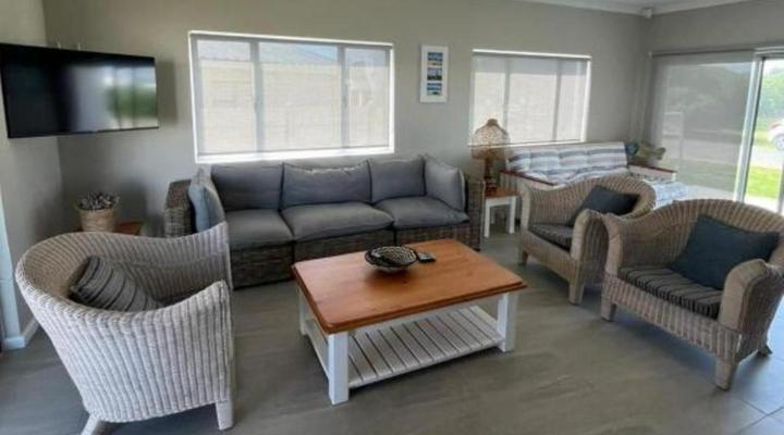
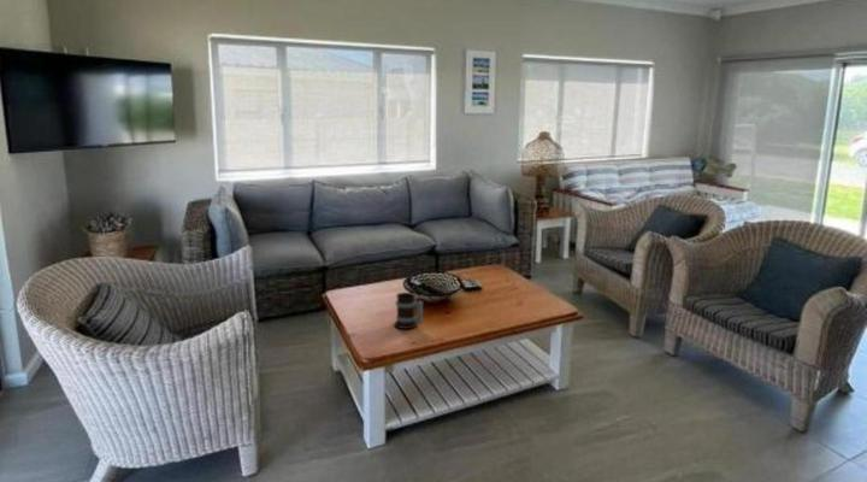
+ mug (407, 310)
